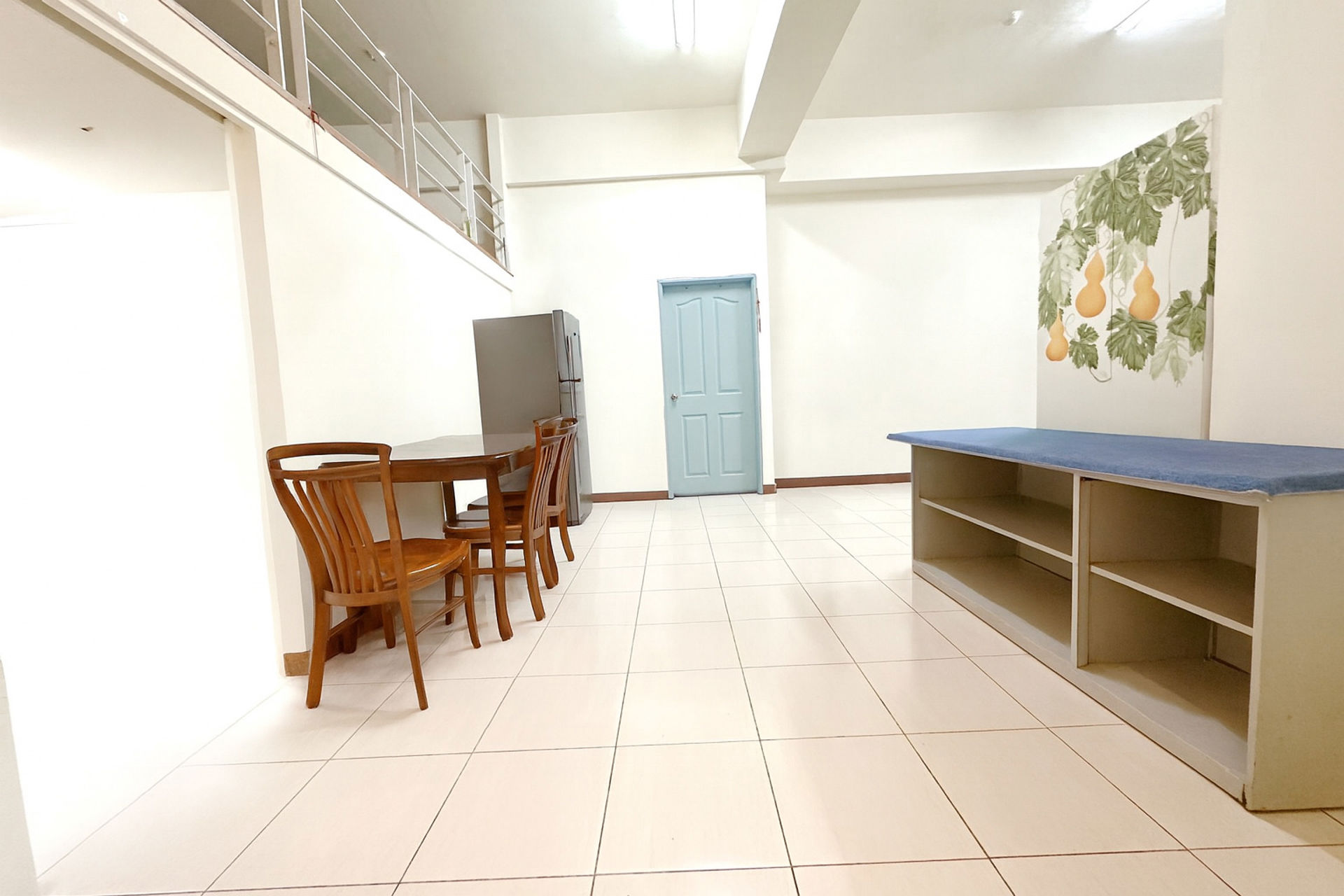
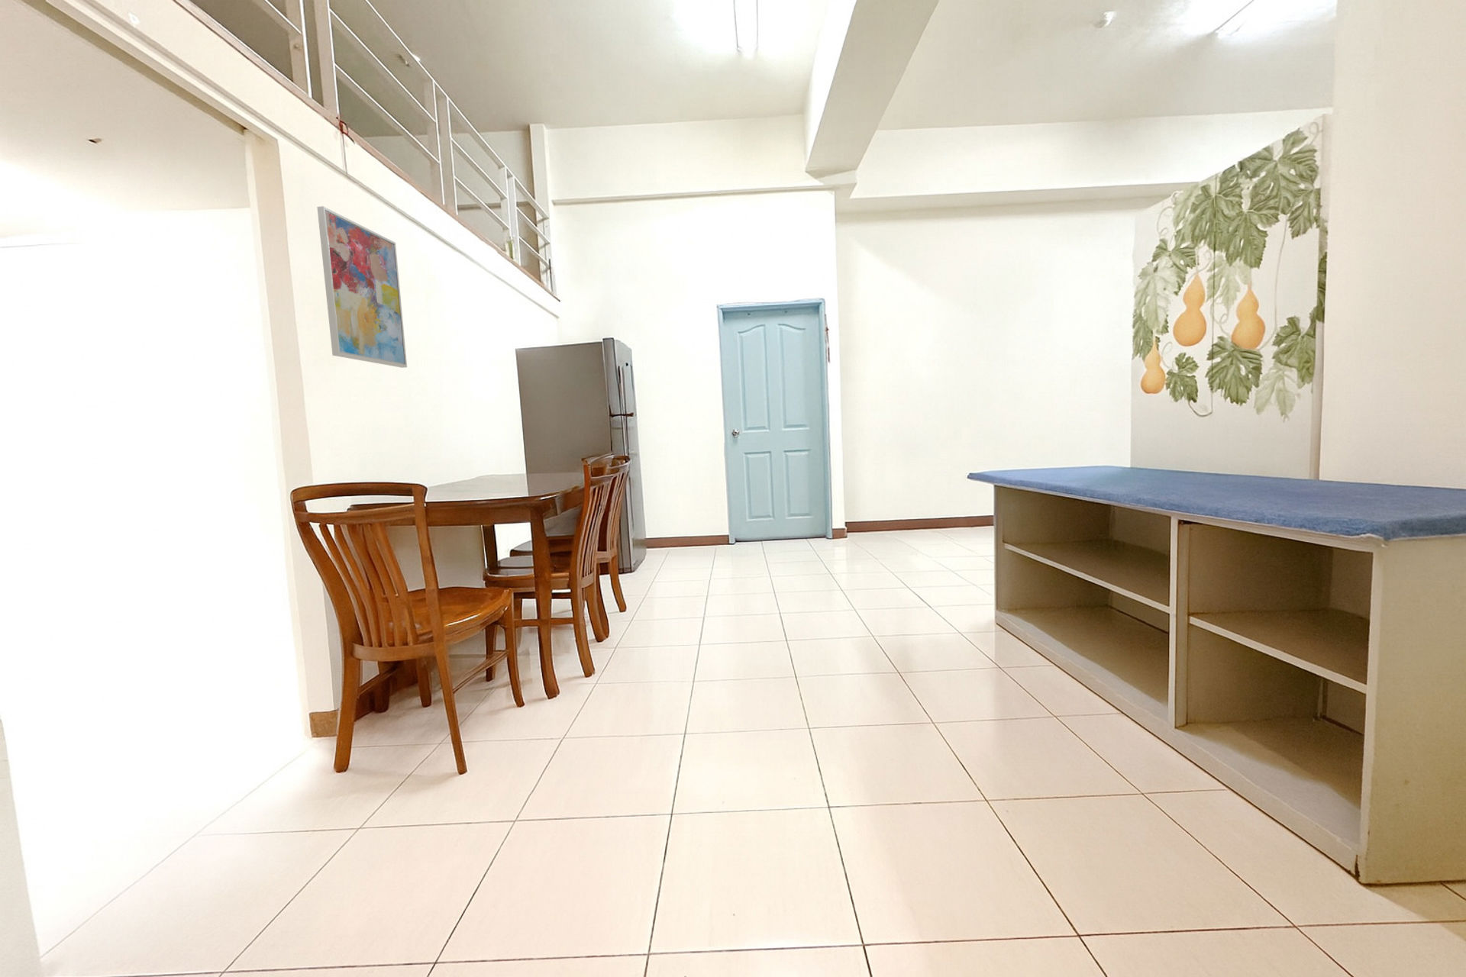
+ wall art (365, 294)
